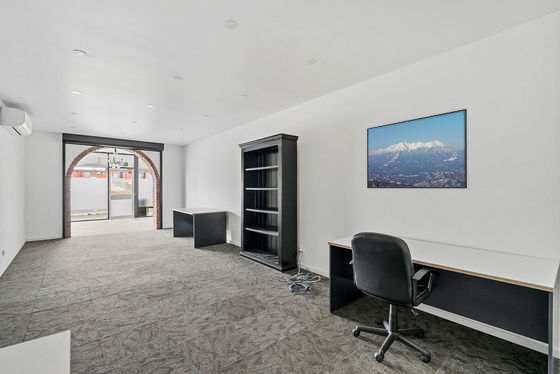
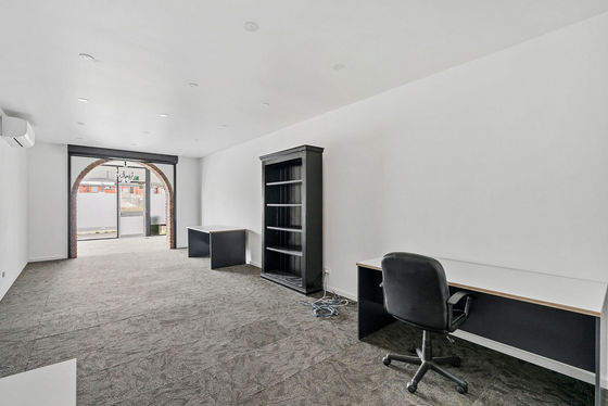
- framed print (410, 154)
